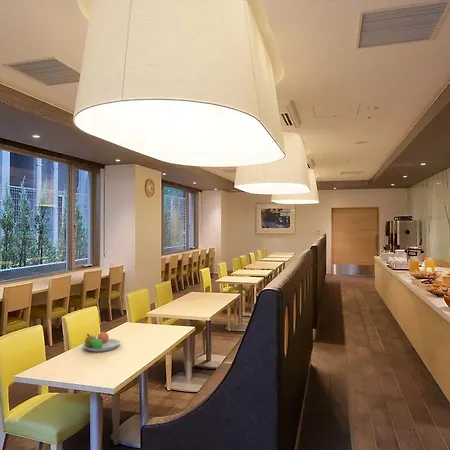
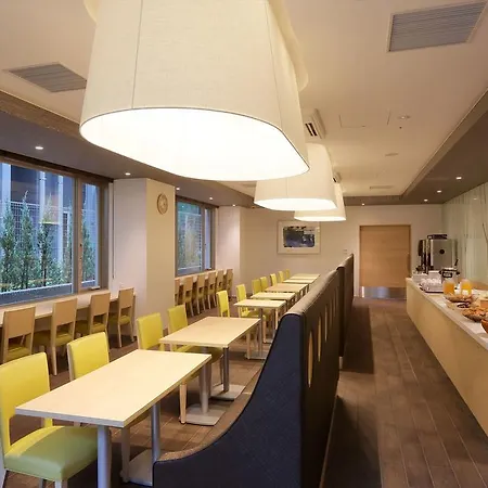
- fruit bowl (100, 340)
